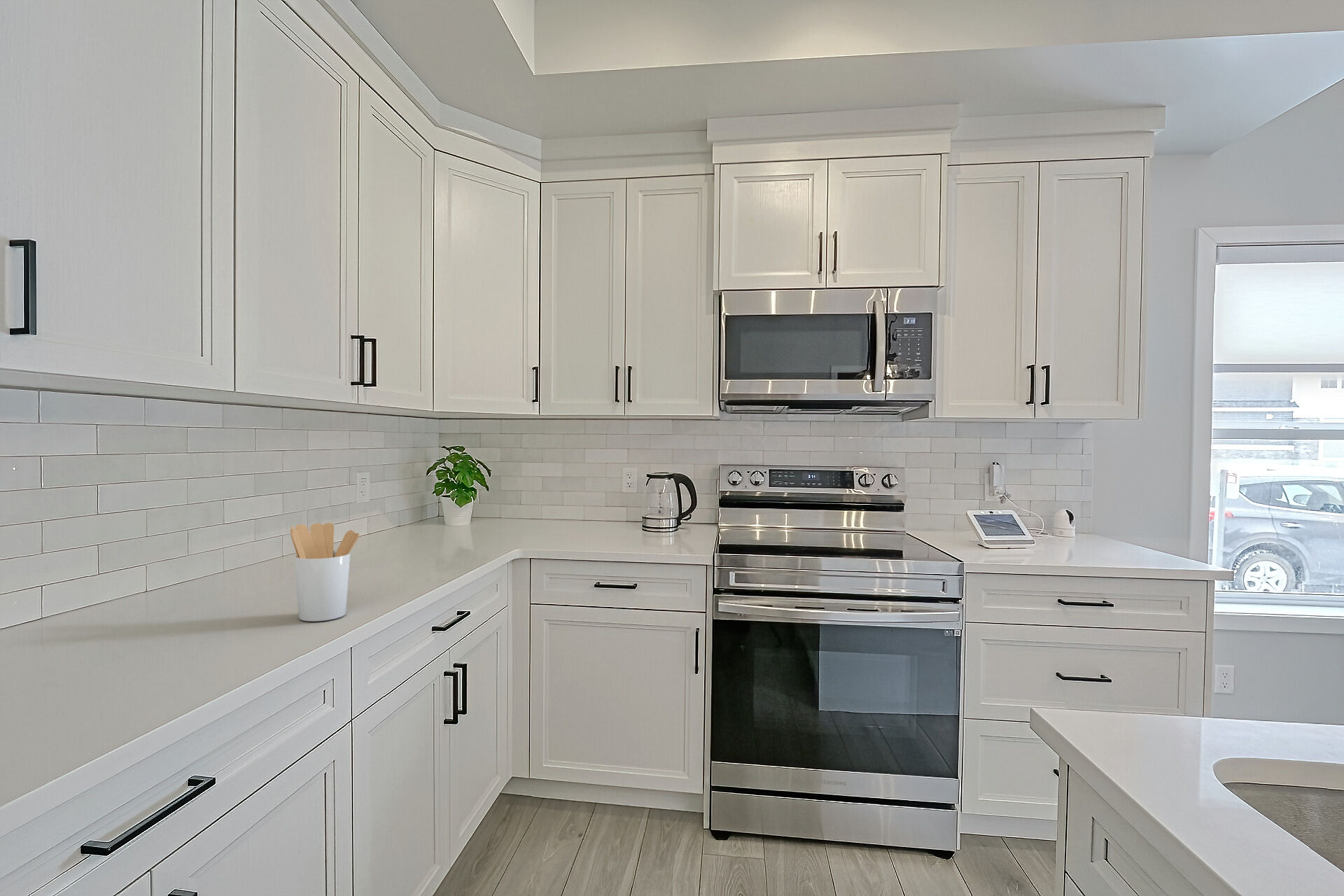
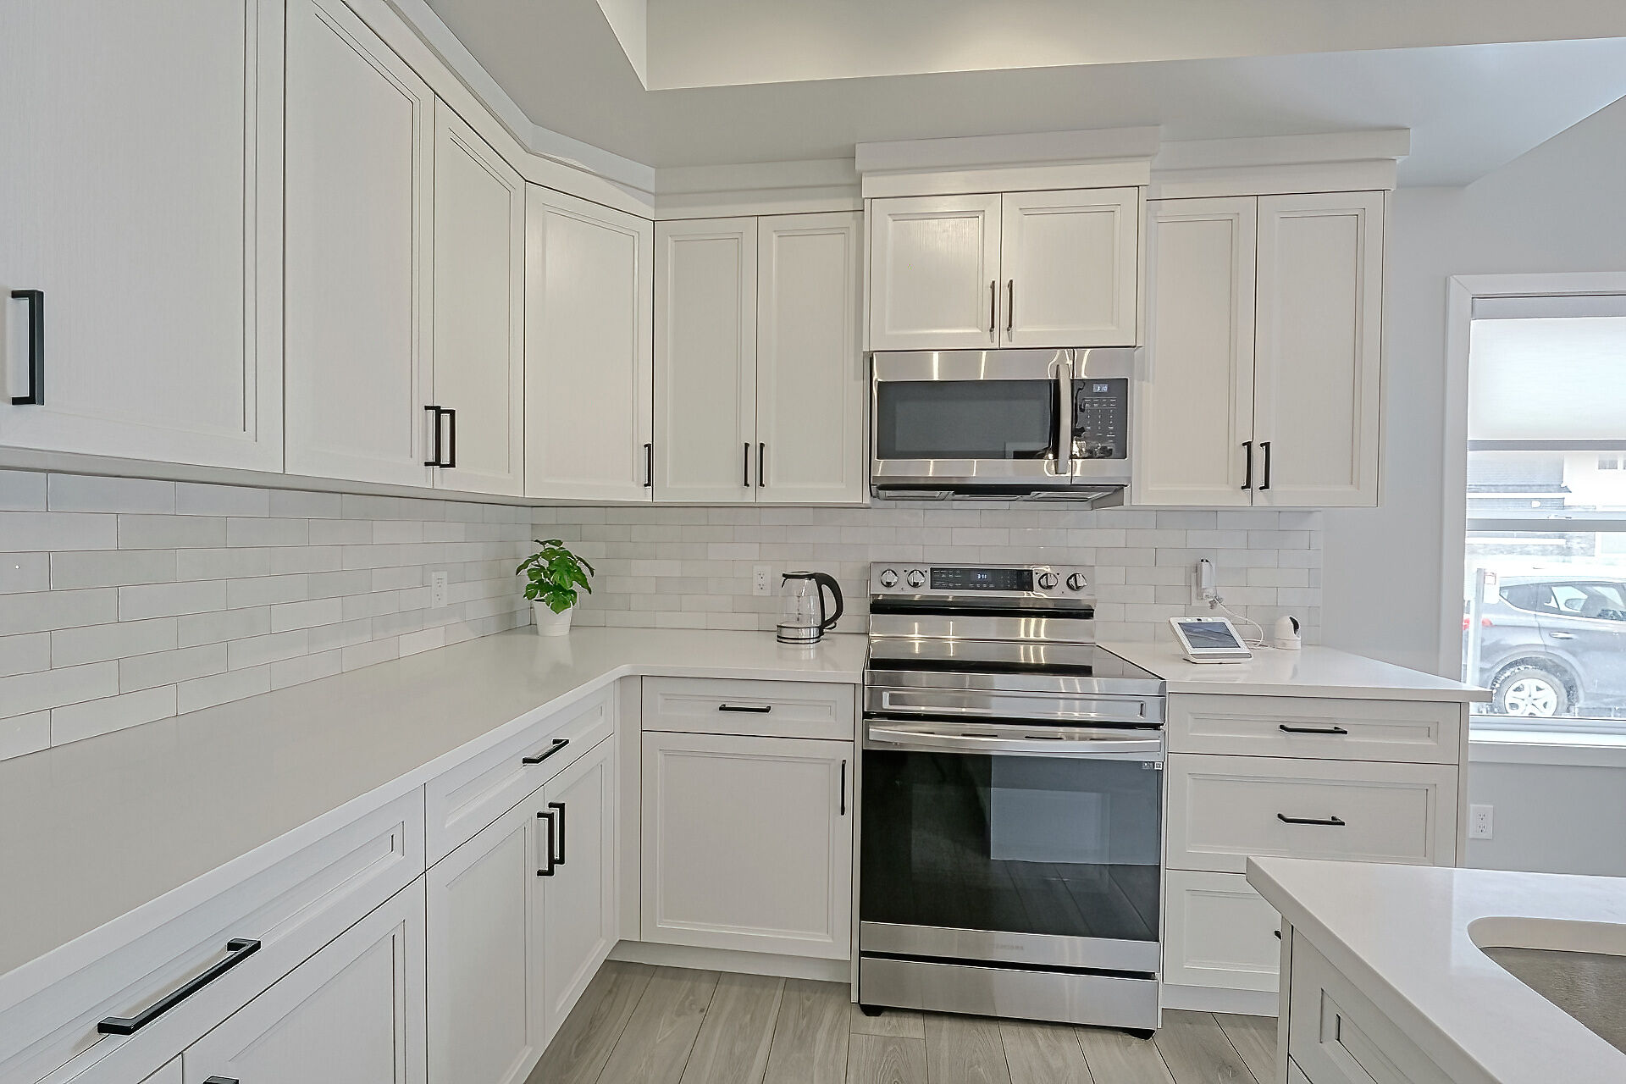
- utensil holder (319, 568)
